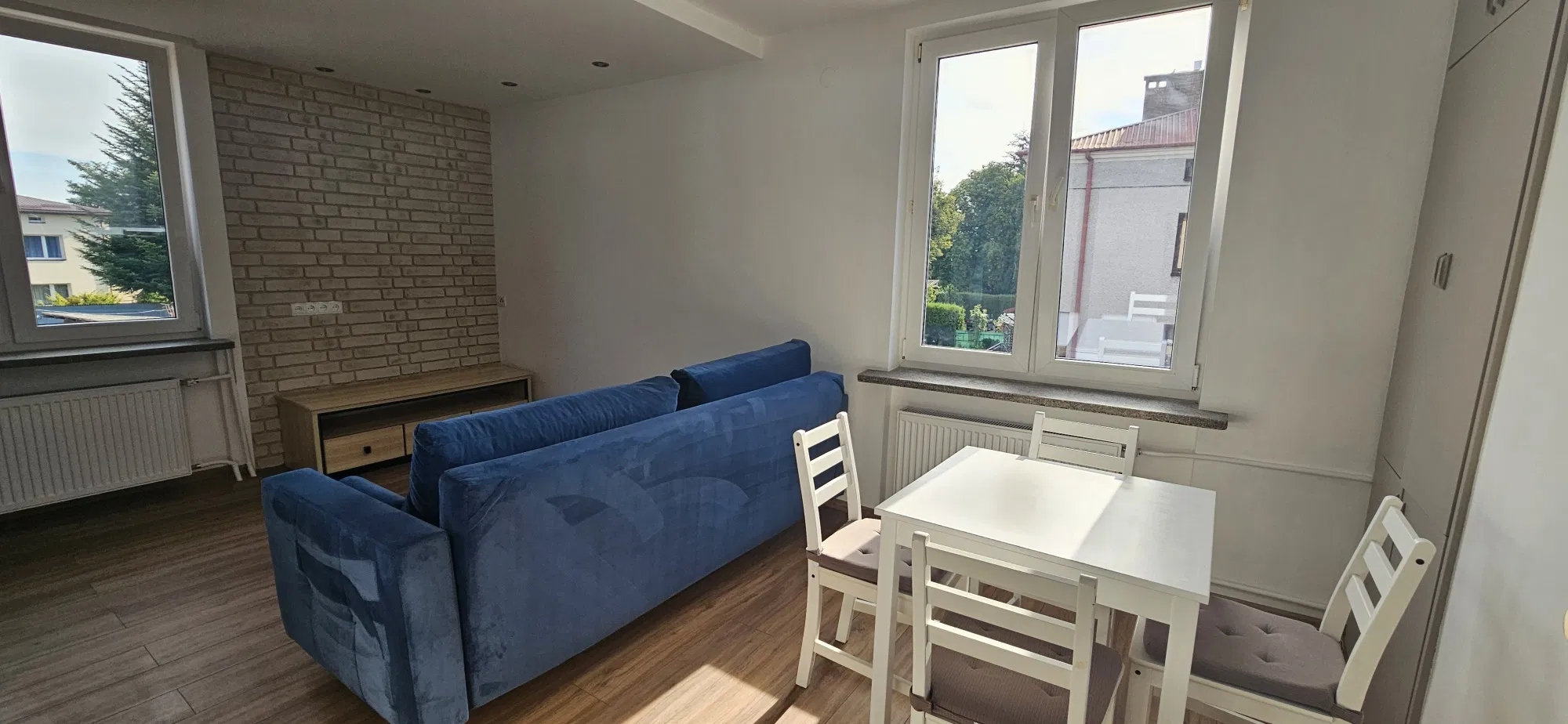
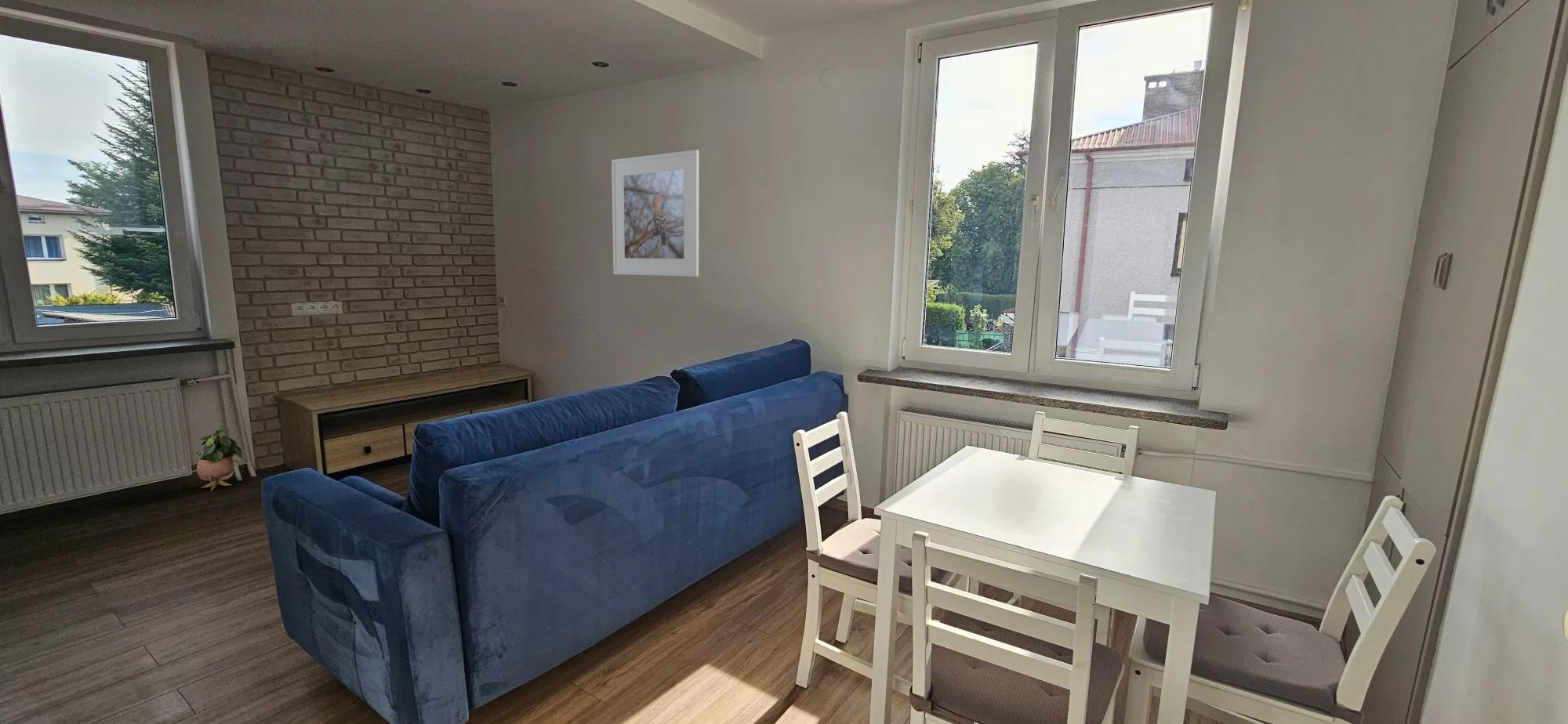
+ potted plant (219, 457)
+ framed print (653, 215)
